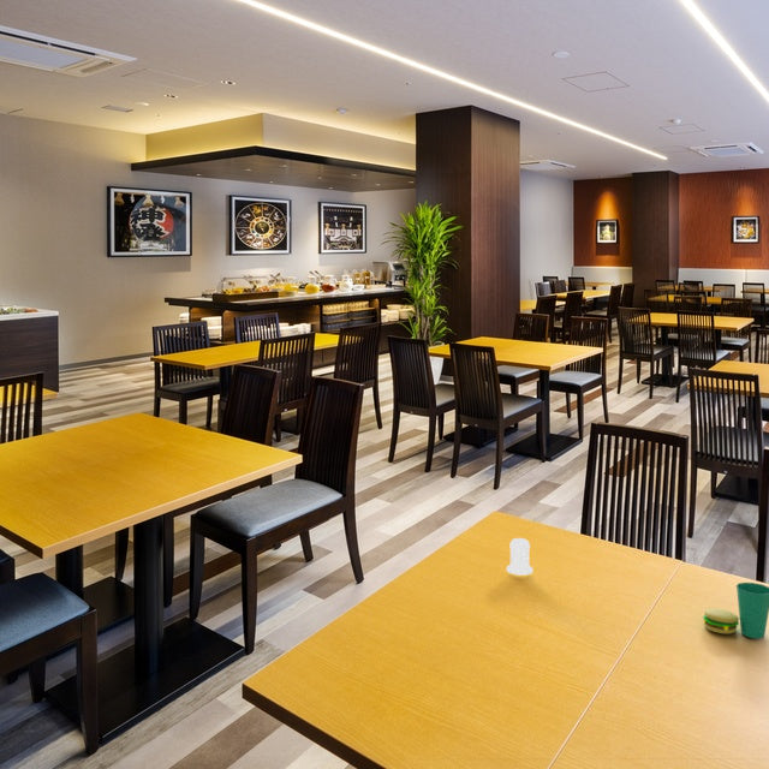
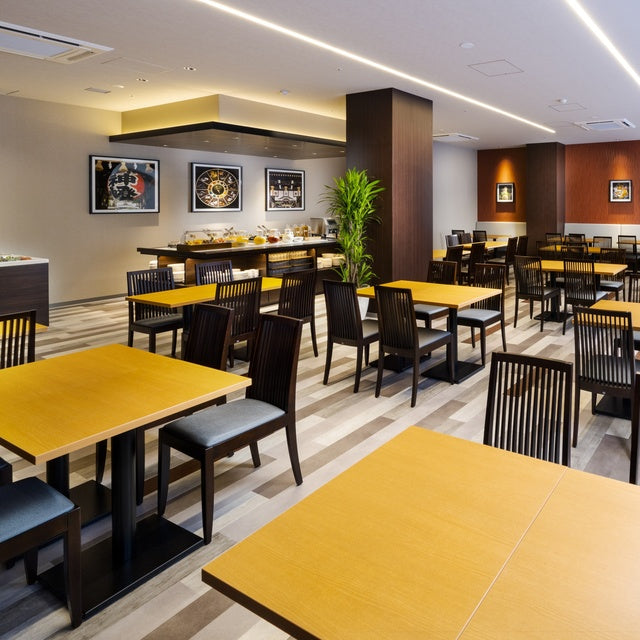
- salt shaker (519, 554)
- cup (739, 608)
